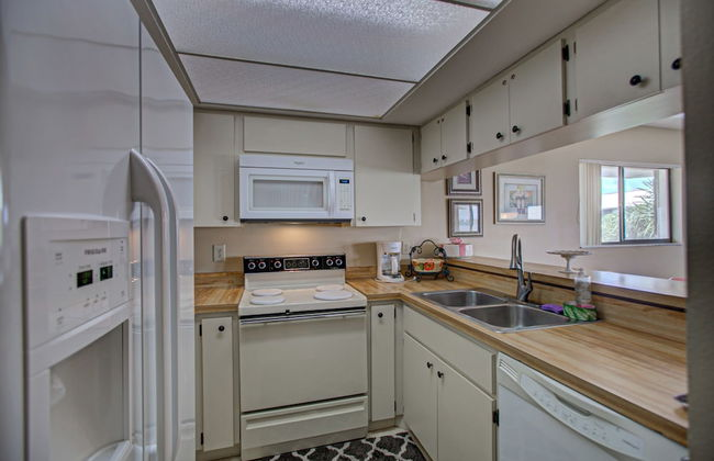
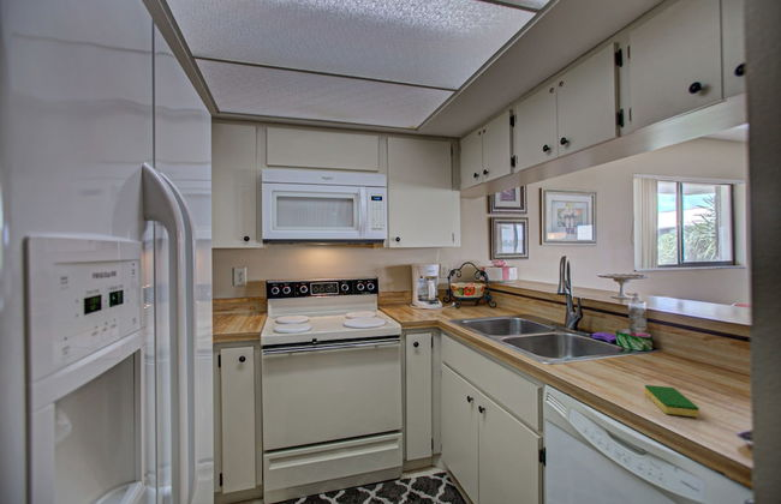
+ dish sponge (669, 400)
